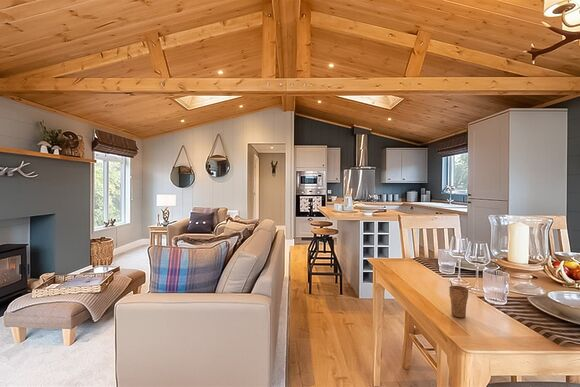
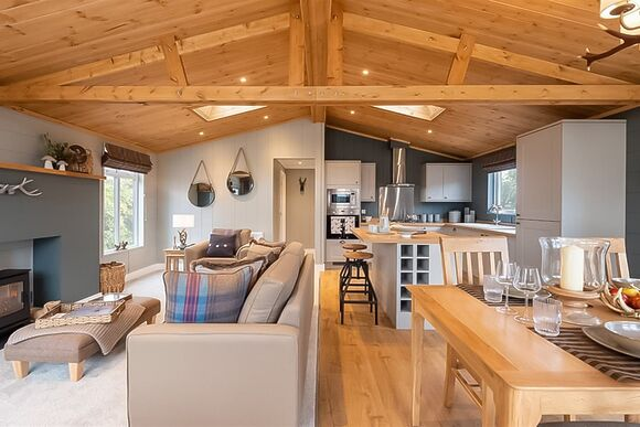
- cup (458, 298)
